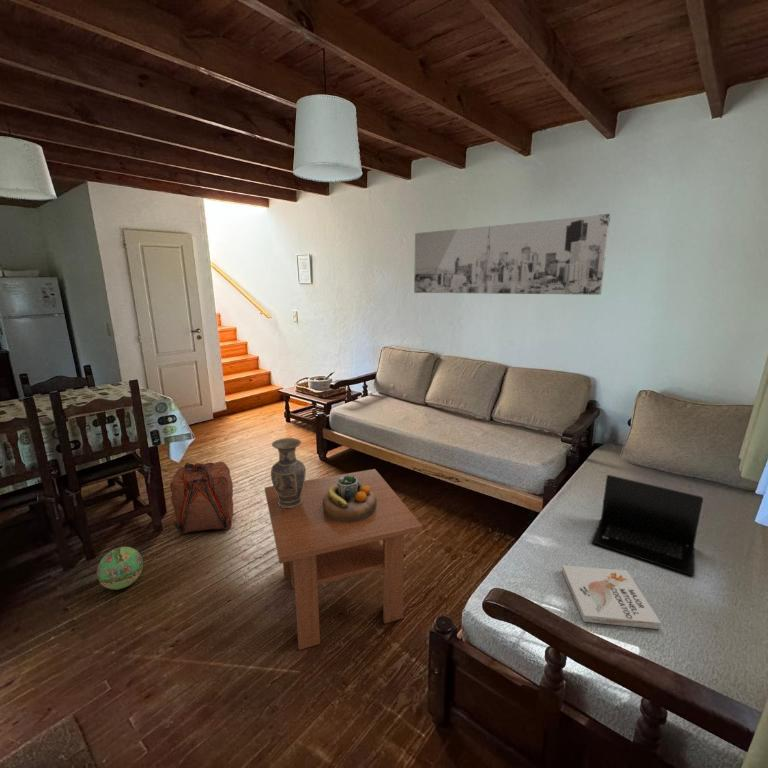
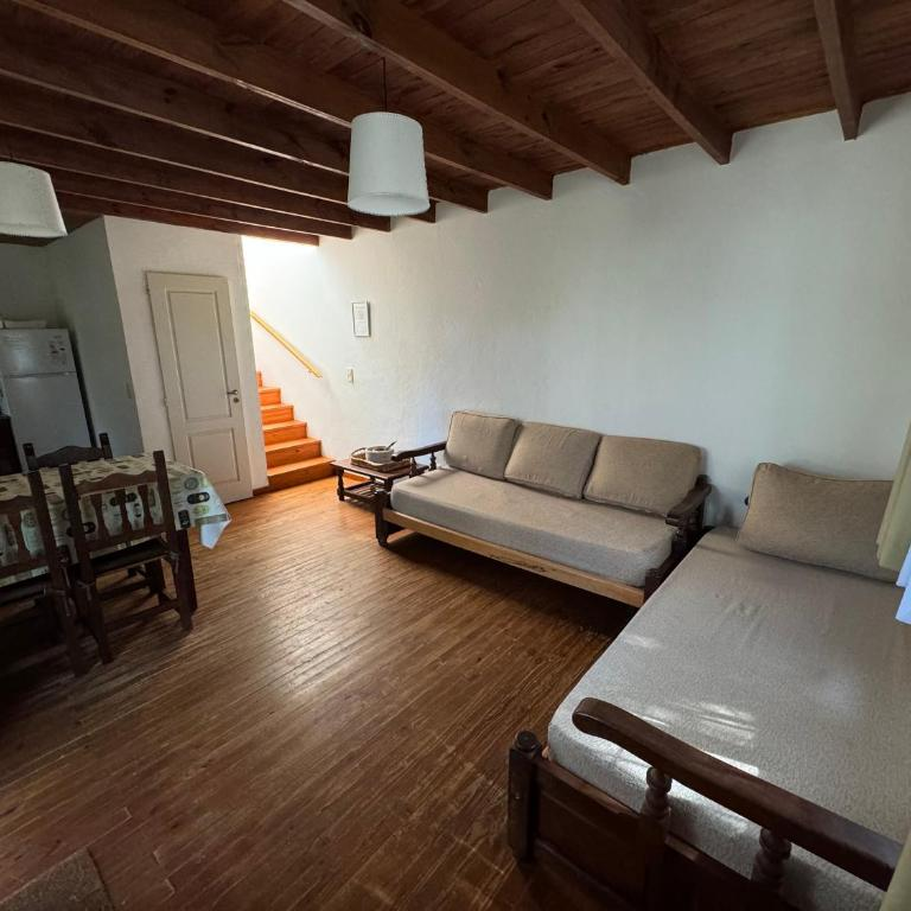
- book (606, 594)
- vase (288, 472)
- decorative bowl (349, 492)
- laptop (646, 520)
- backpack (203, 496)
- ball (120, 567)
- wall art (496, 260)
- coffee table (338, 551)
